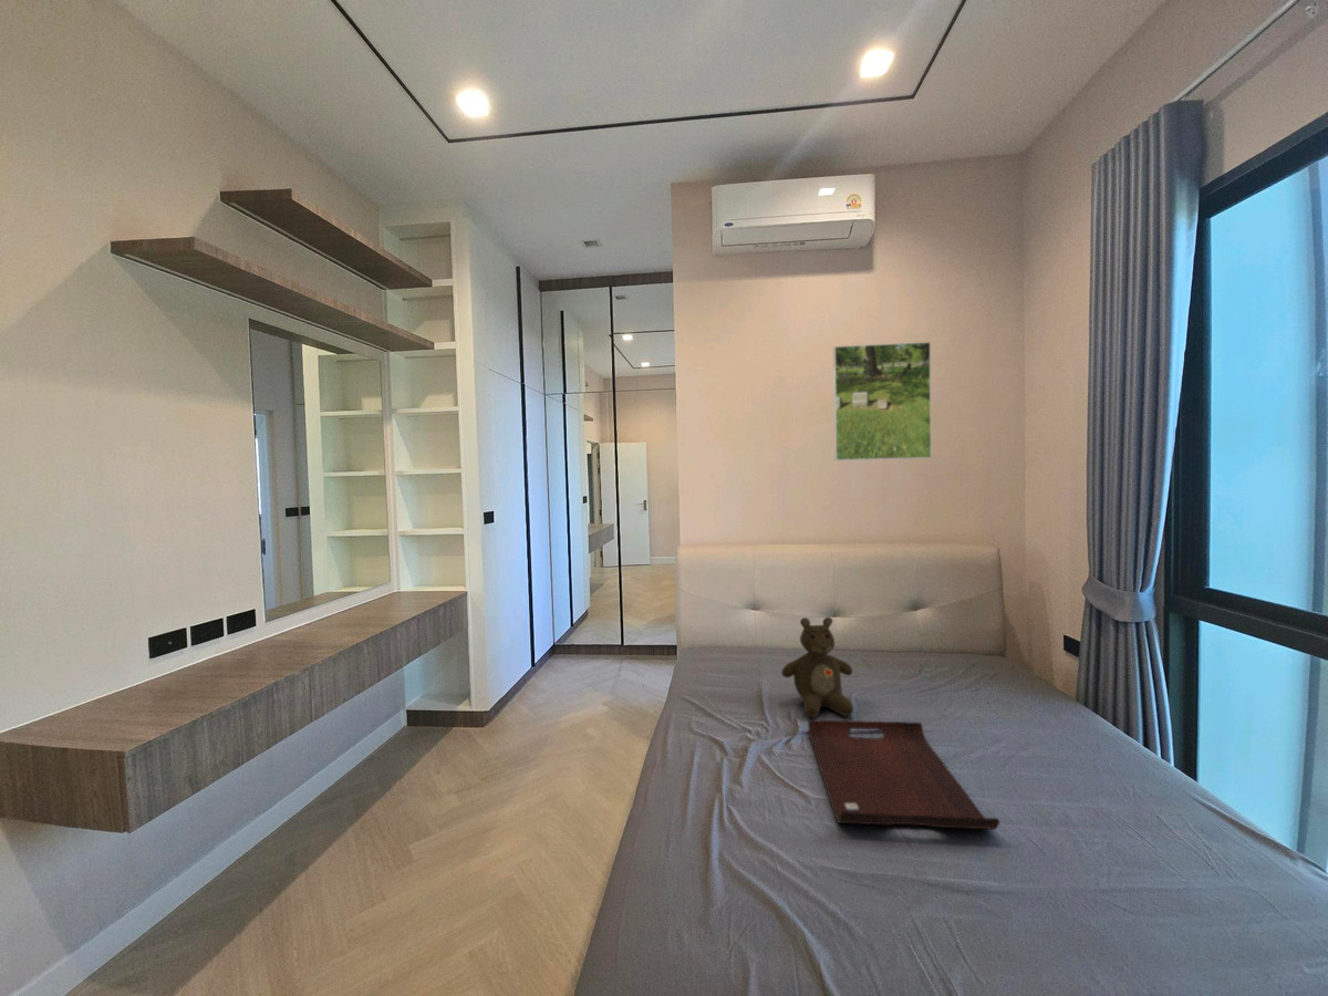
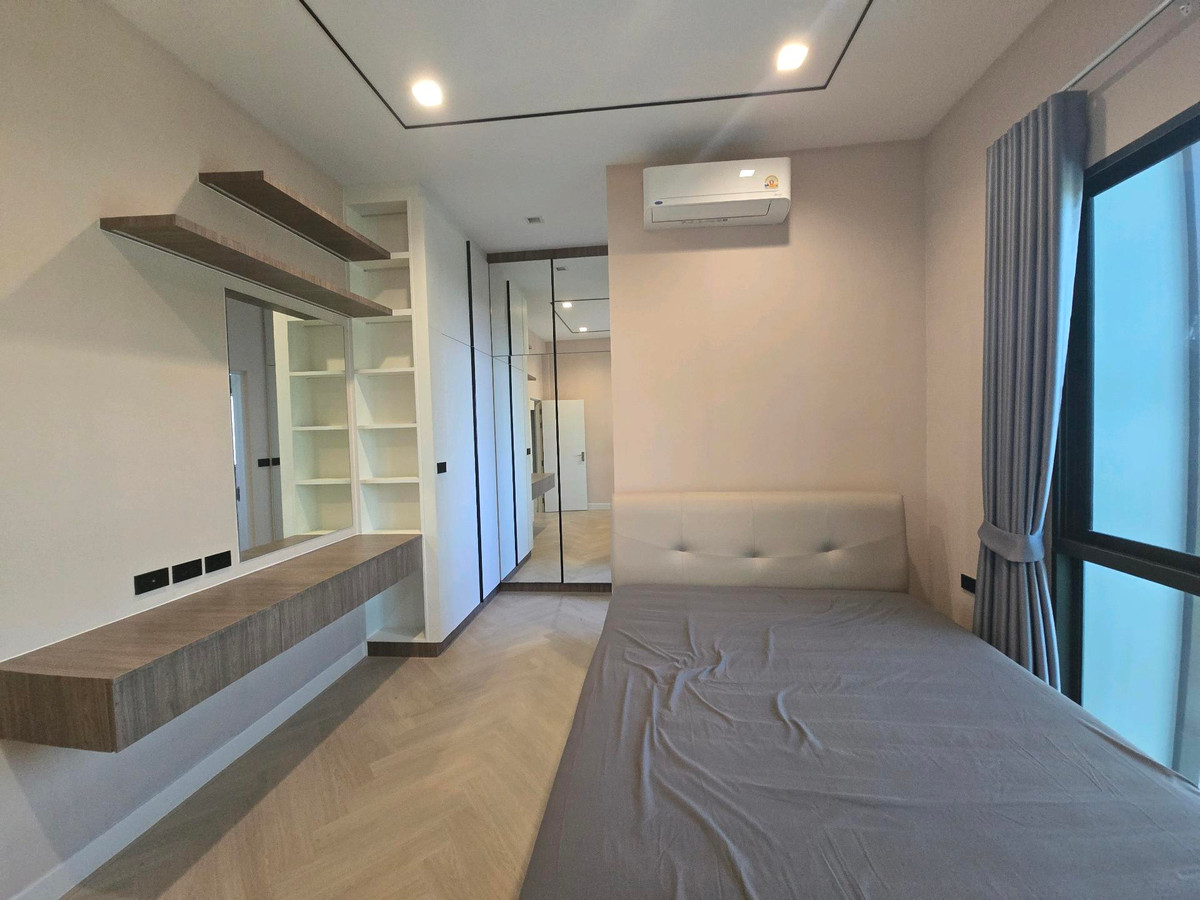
- teddy bear (821, 664)
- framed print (881, 402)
- serving tray (886, 769)
